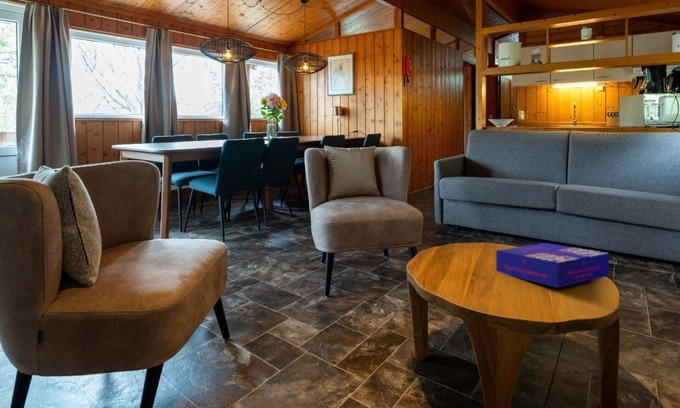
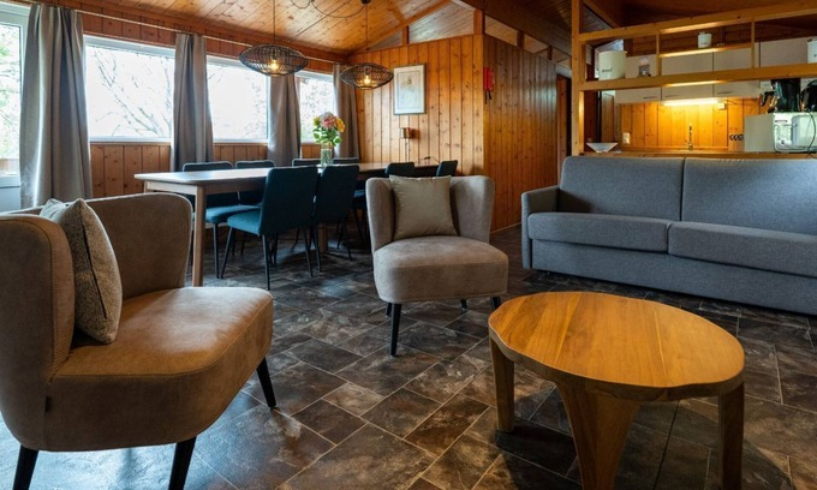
- board game (550, 262)
